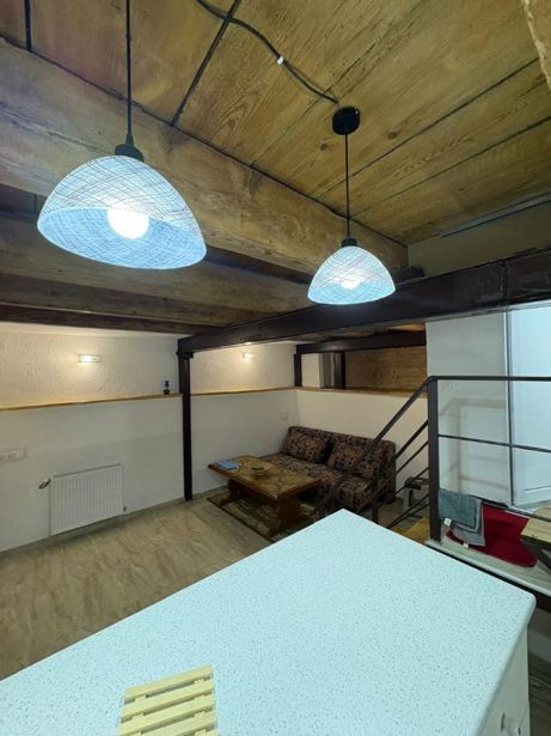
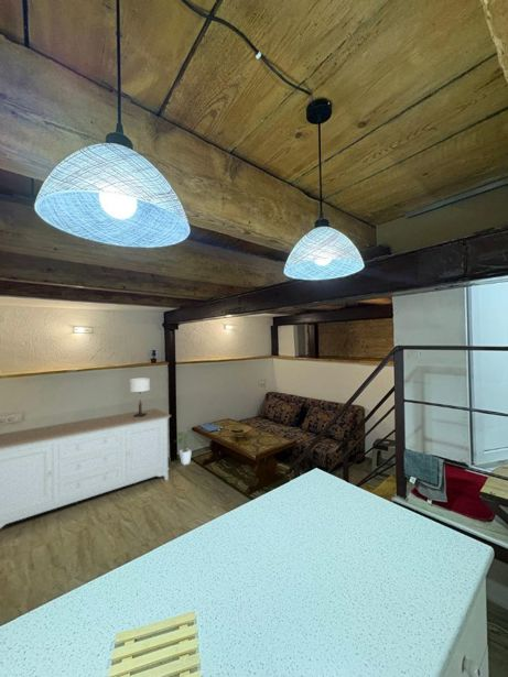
+ table lamp (141, 402)
+ house plant (186, 447)
+ sideboard (87, 461)
